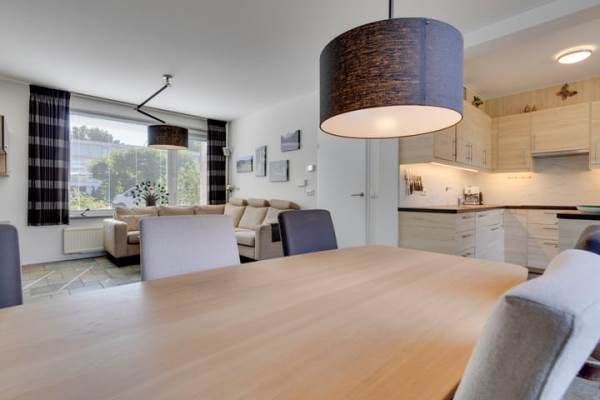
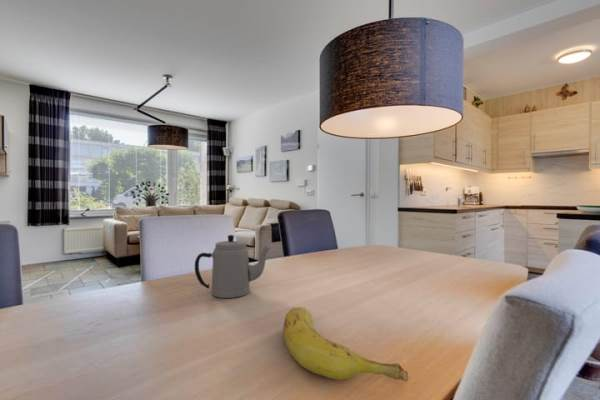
+ teapot (233, 263)
+ banana (326, 339)
